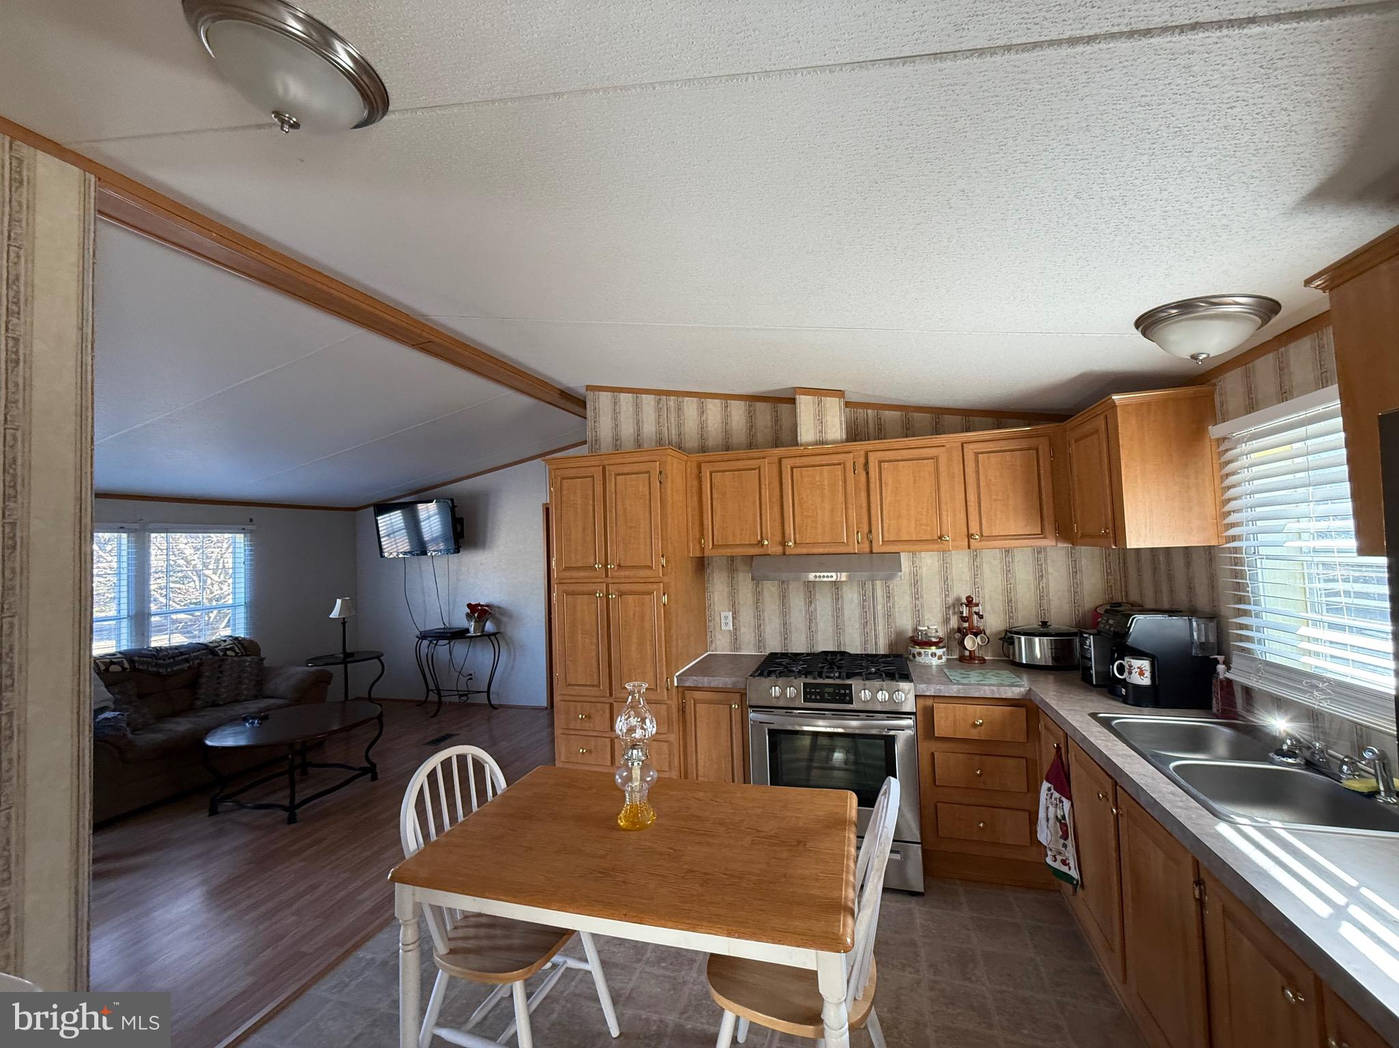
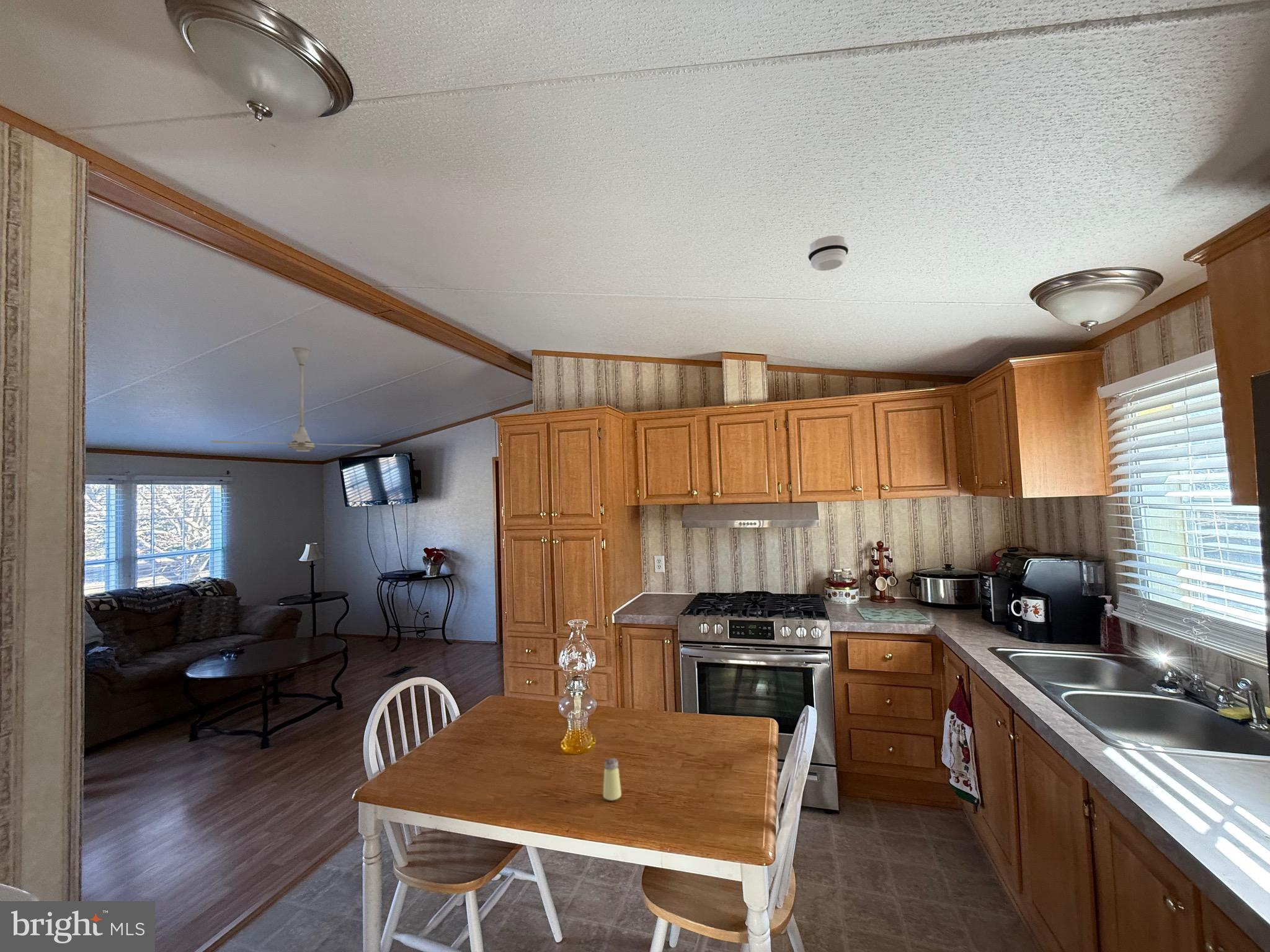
+ smoke detector (828, 254)
+ ceiling fan (301, 399)
+ saltshaker (611, 778)
